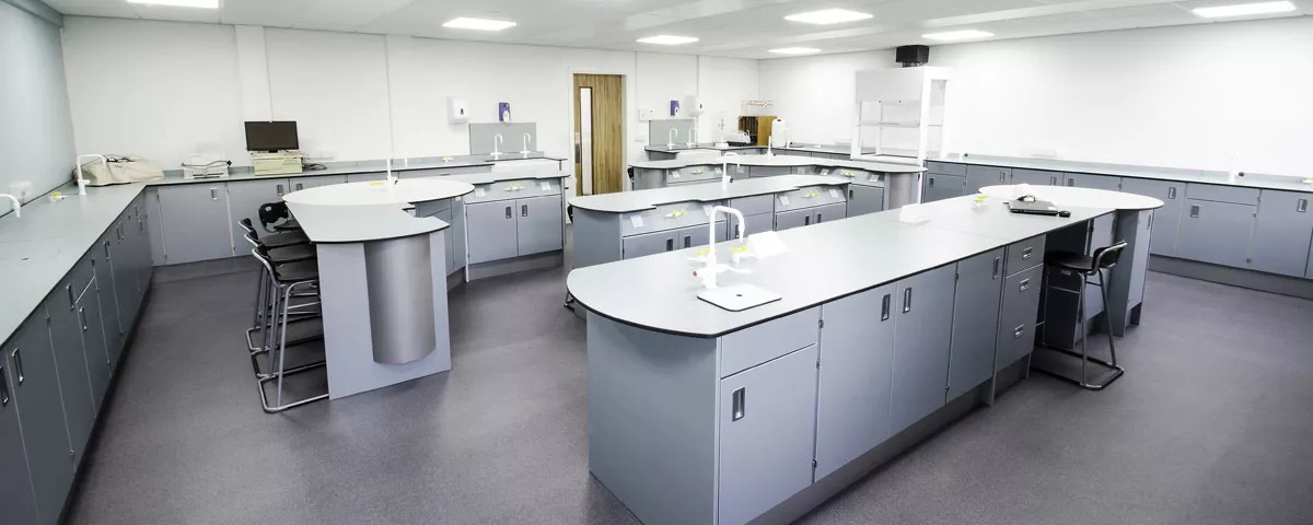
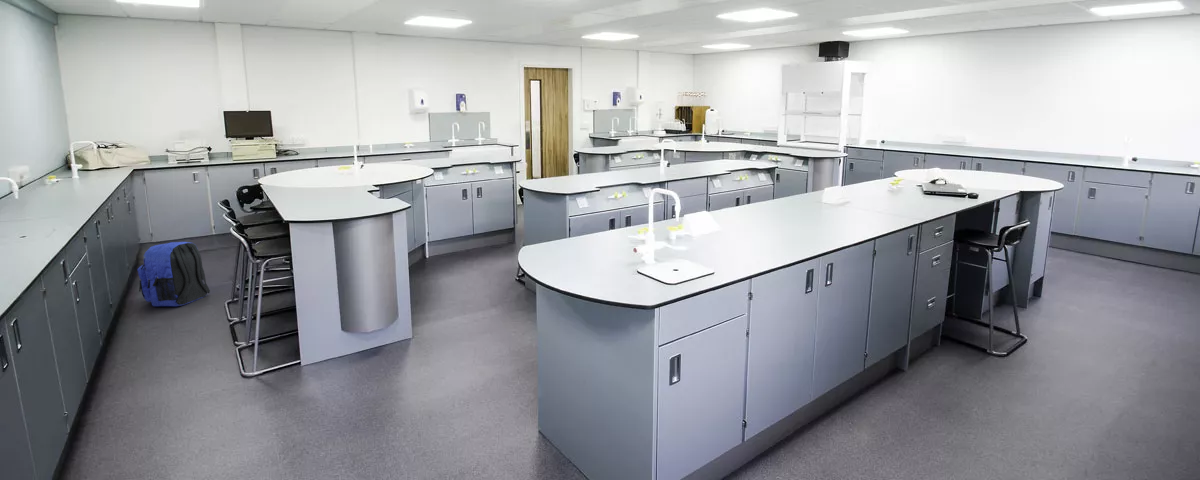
+ backpack (169, 272)
